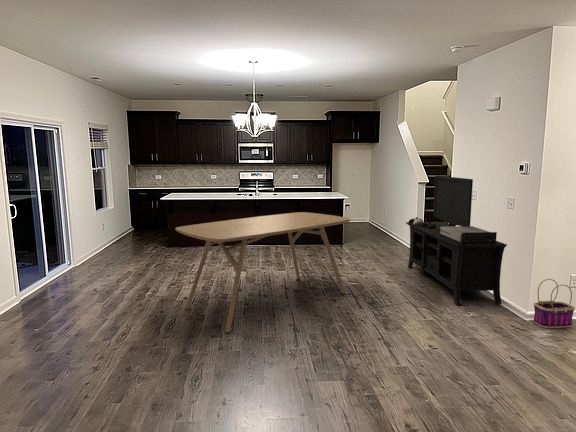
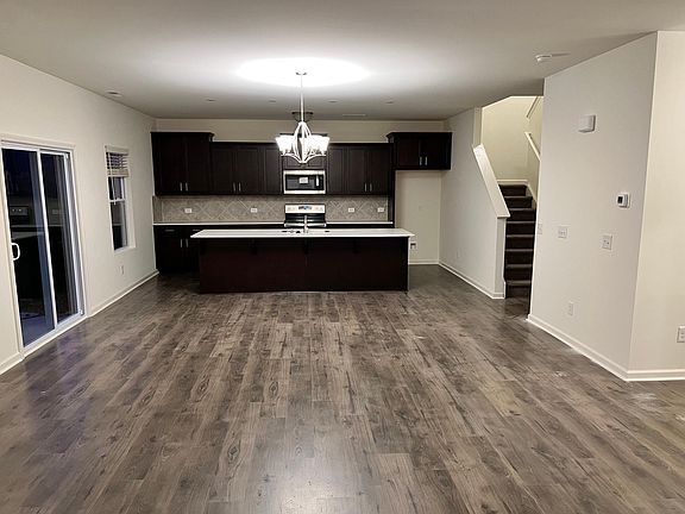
- basket (554, 303)
- media console (448, 231)
- dining table (292, 255)
